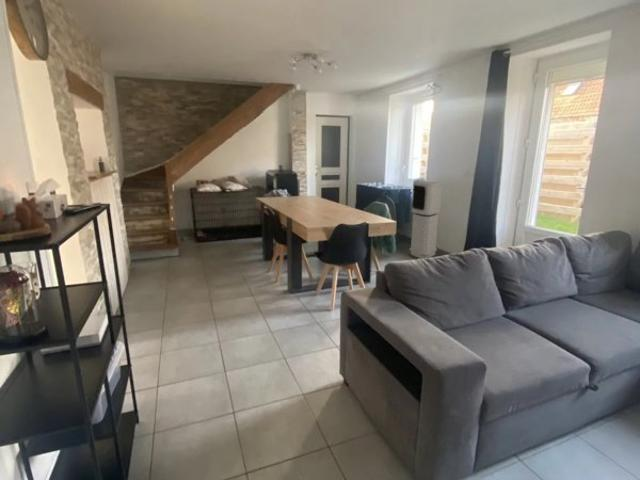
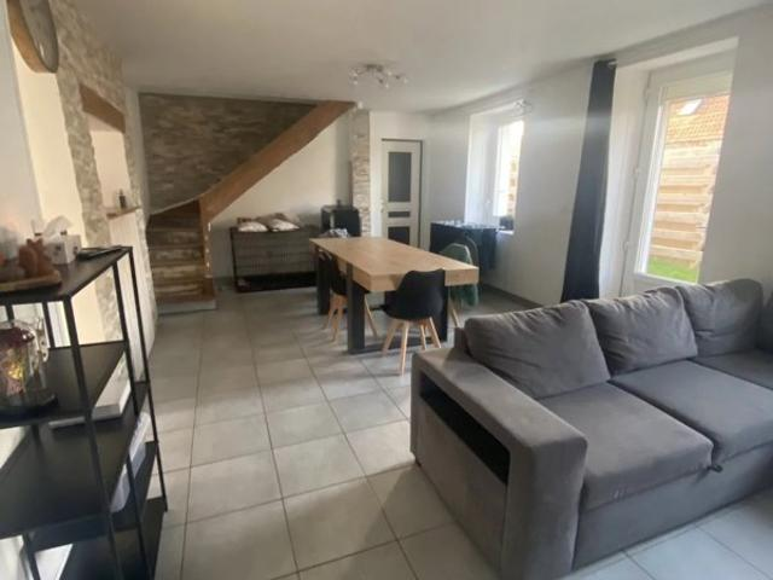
- air purifier (428, 219)
